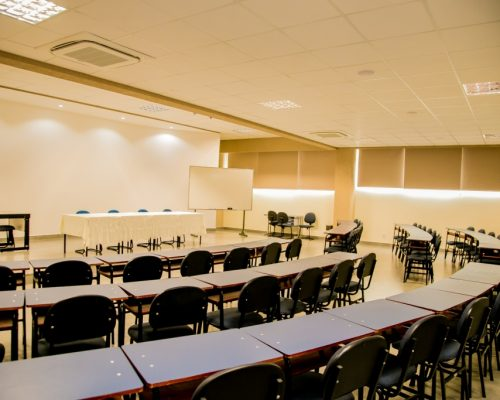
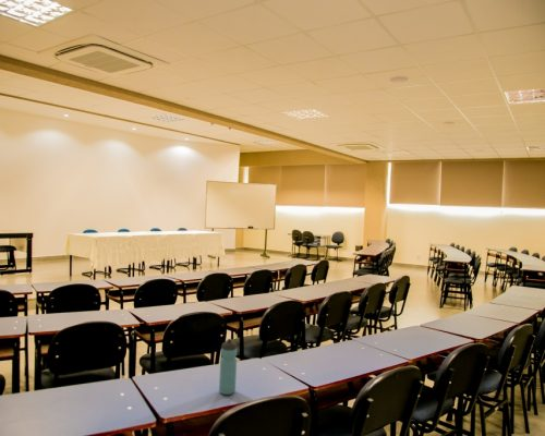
+ water bottle (228, 365)
